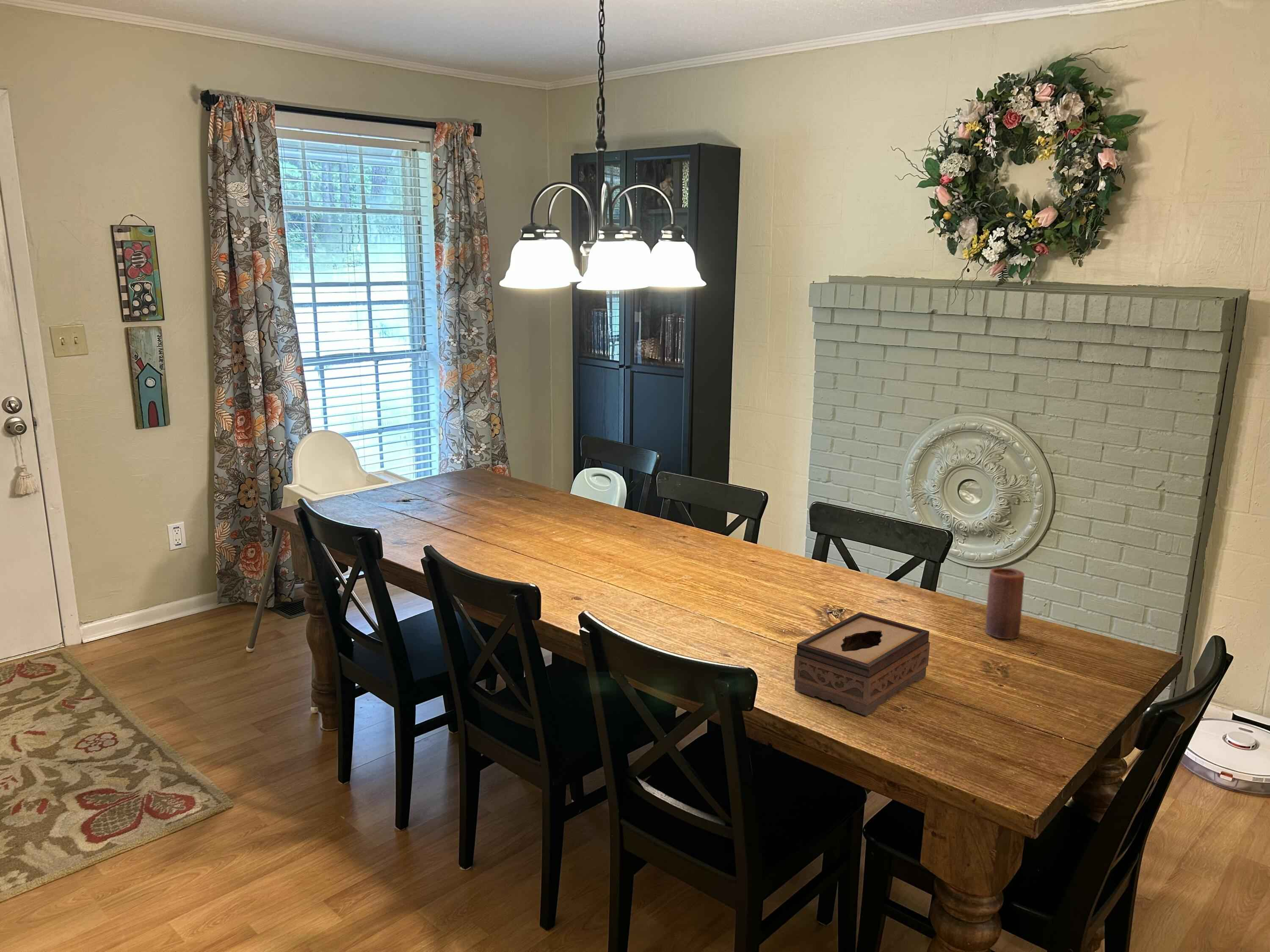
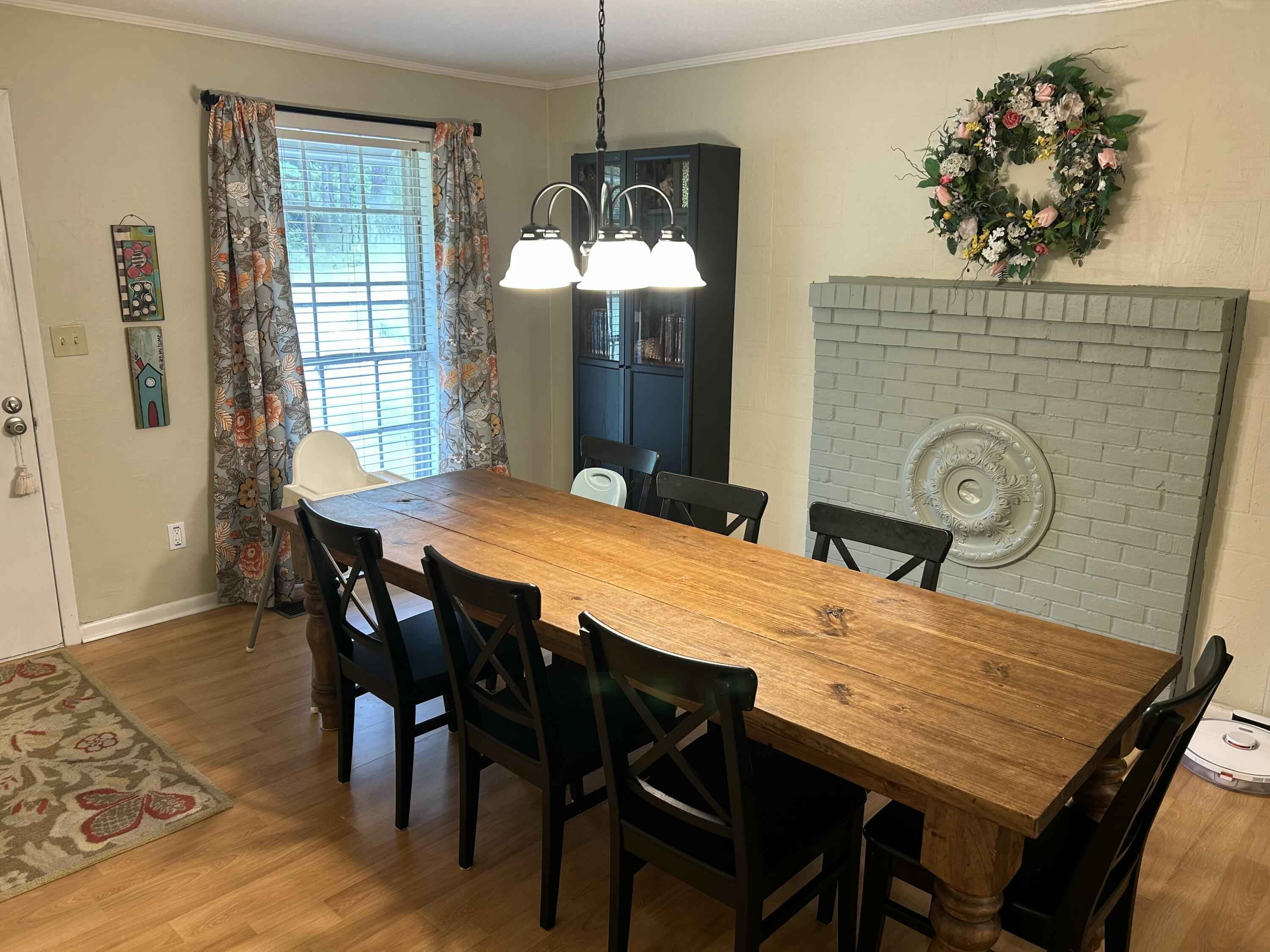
- tissue box (863, 660)
- candle (1004, 603)
